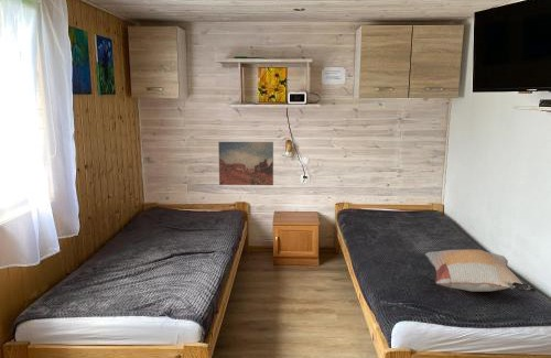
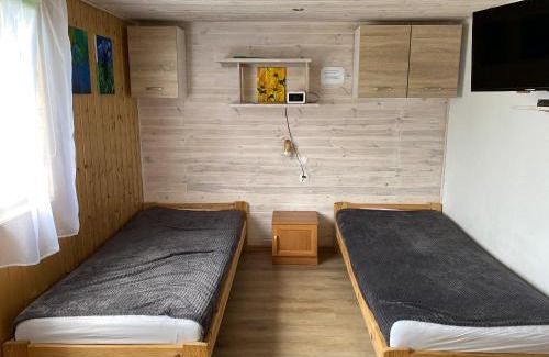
- decorative pillow (474, 270)
- wall art (246, 163)
